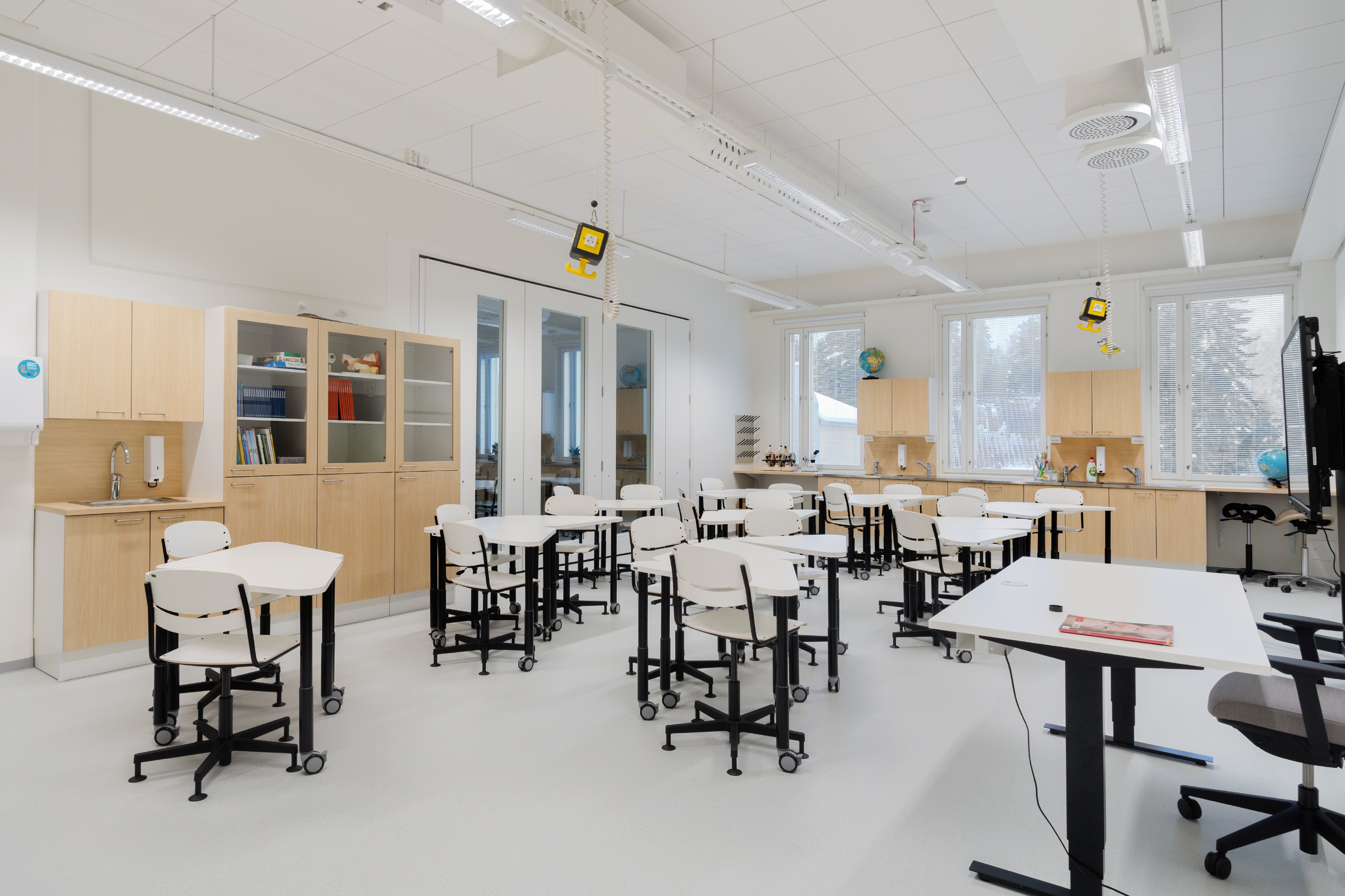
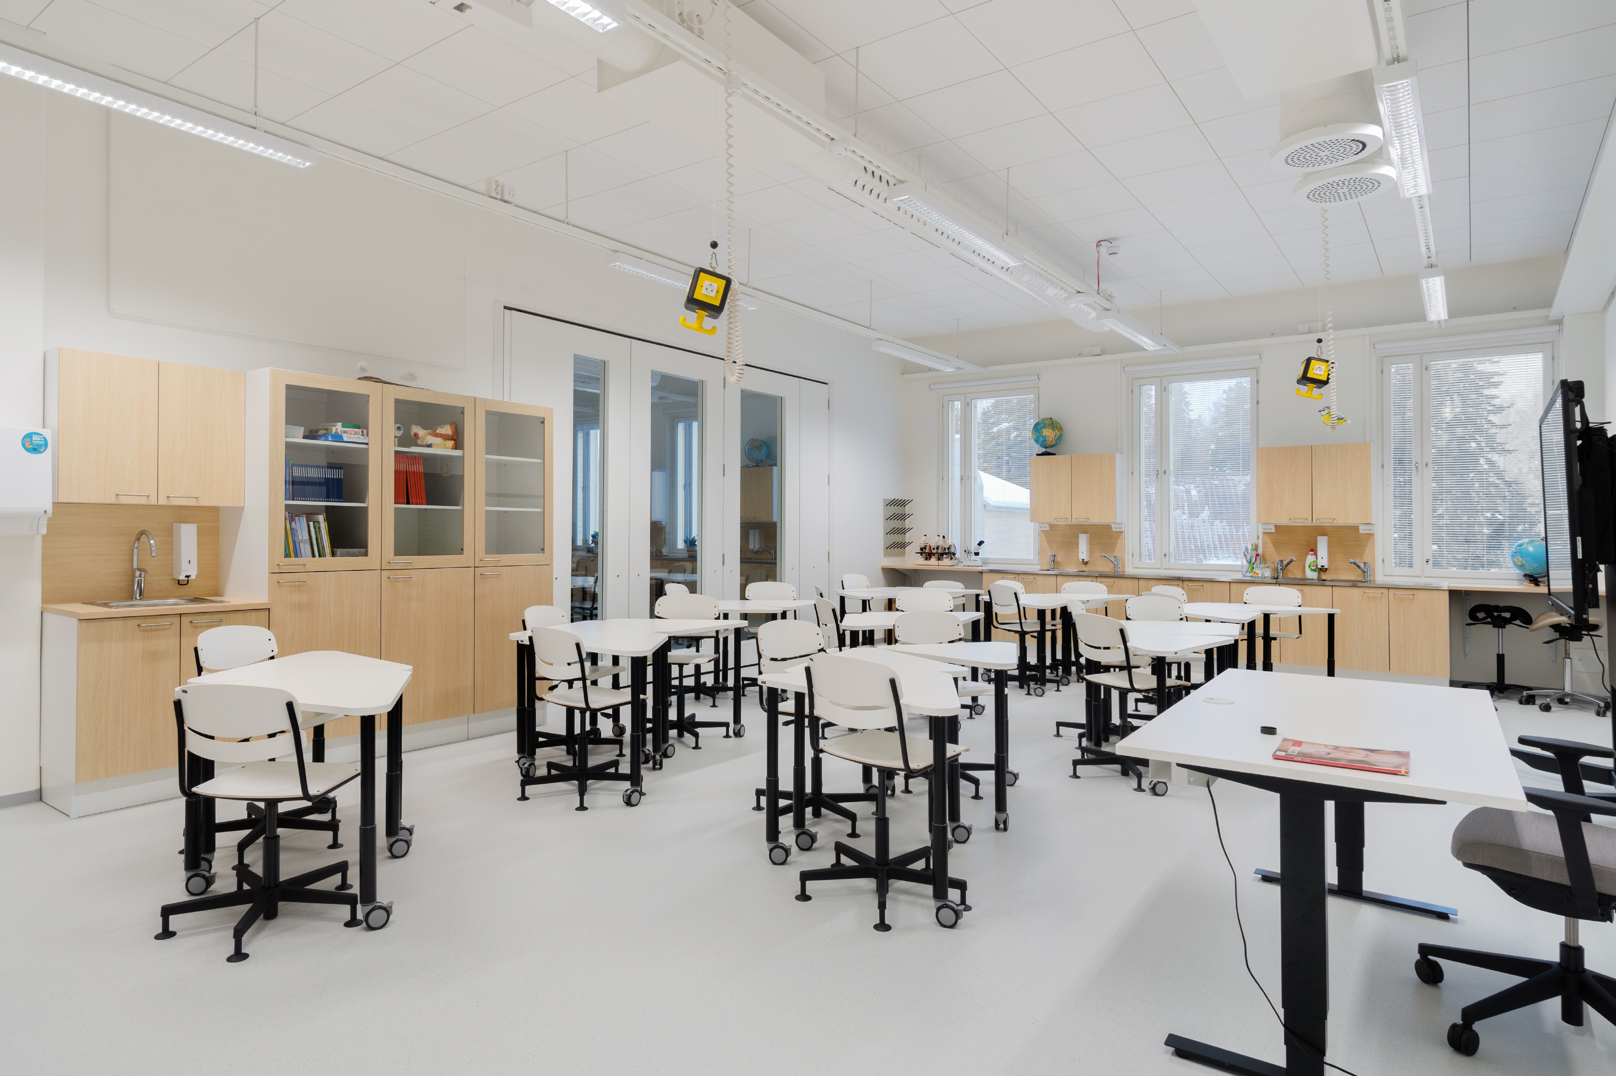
- smoke detector (960, 180)
